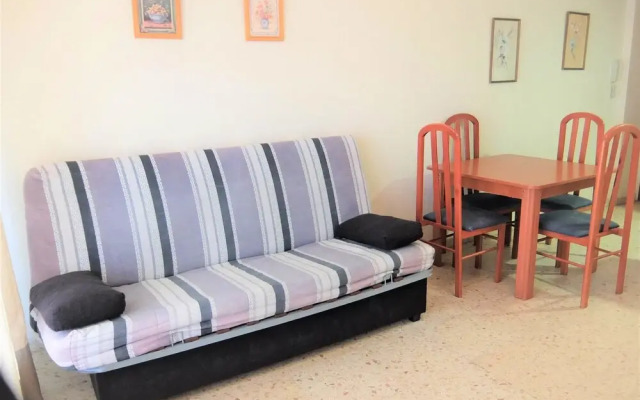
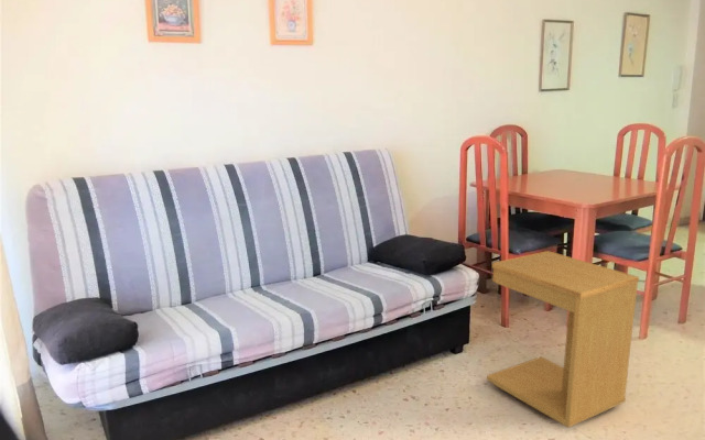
+ side table (566, 334)
